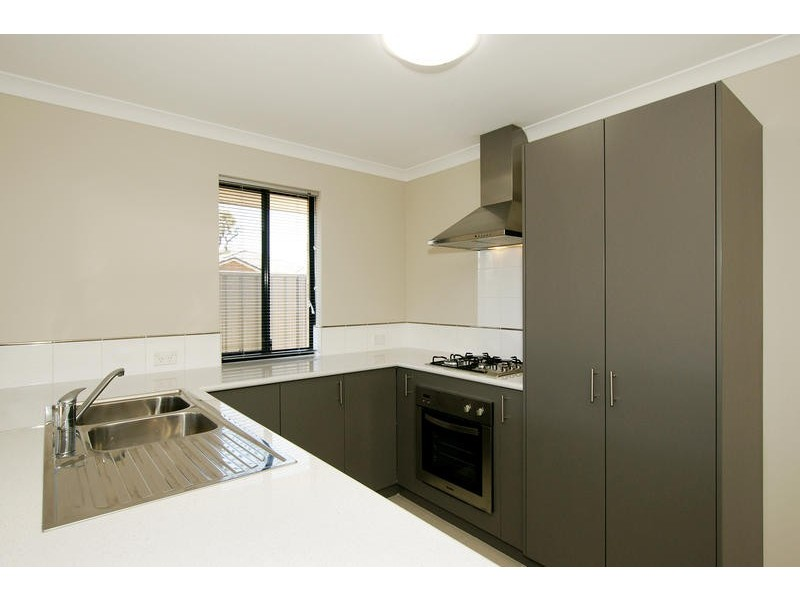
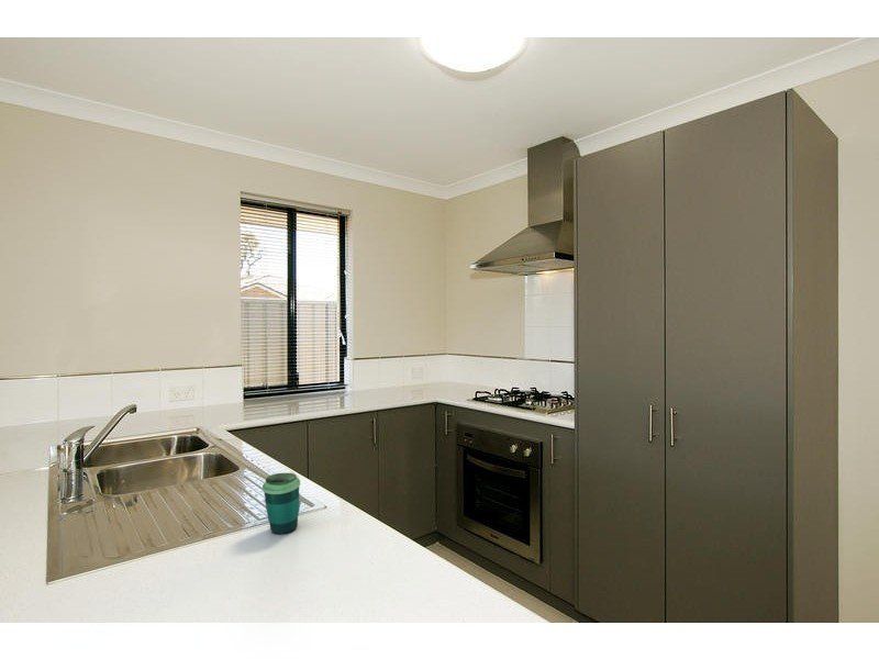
+ cup (281, 503)
